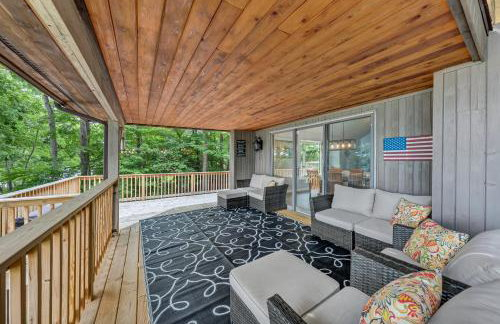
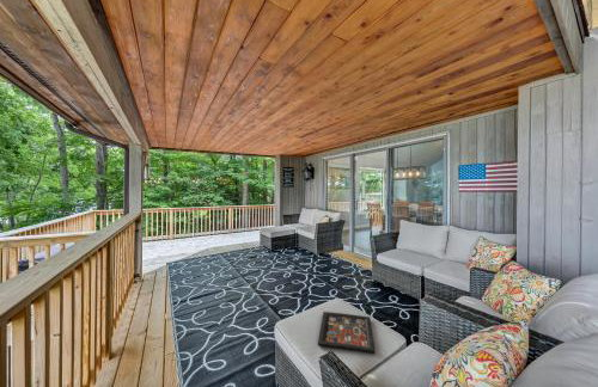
+ decorative tray (346, 330)
